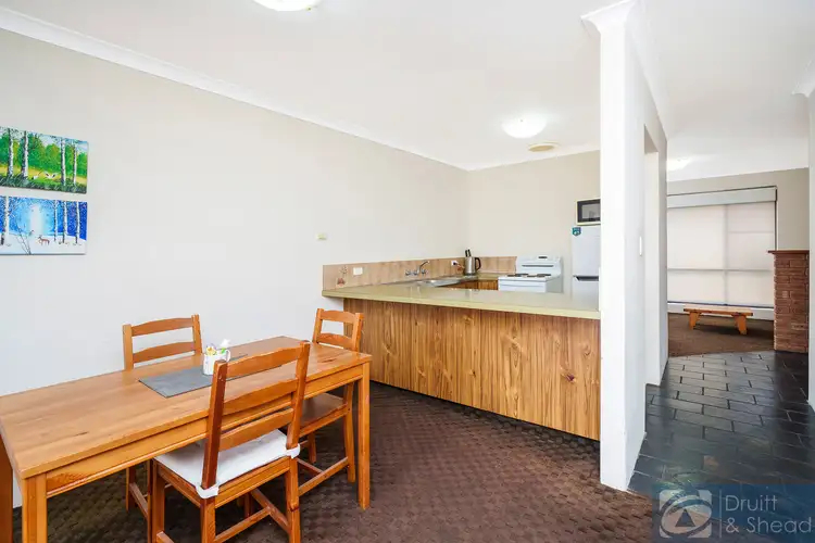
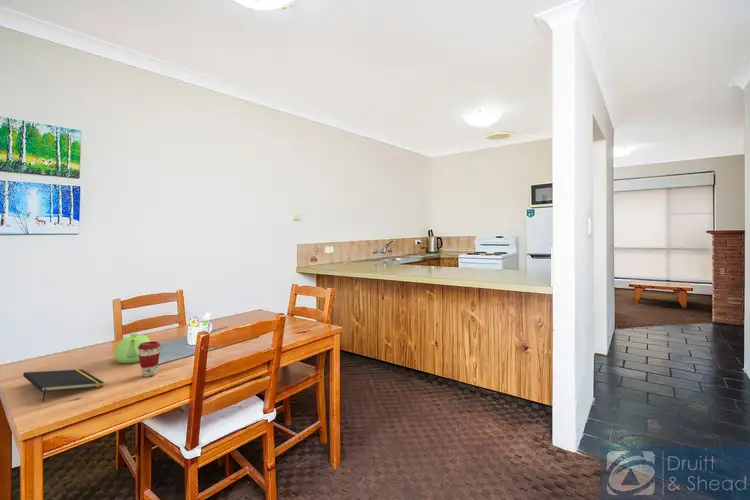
+ notepad (63, 379)
+ teapot (134, 346)
+ coffee cup (149, 358)
